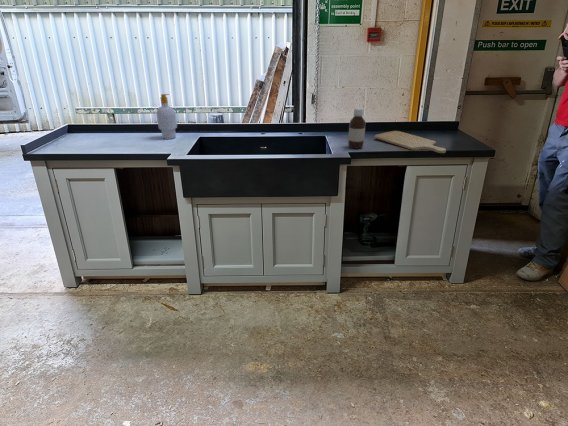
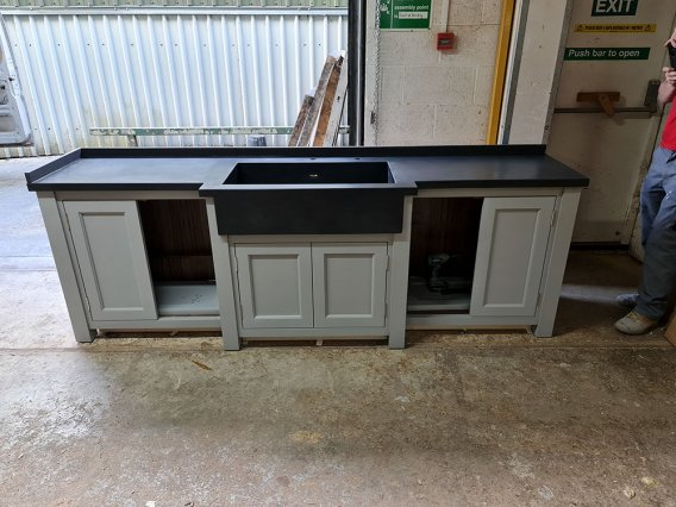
- soap bottle (166, 116)
- bottle (357, 128)
- chopping board (412, 142)
